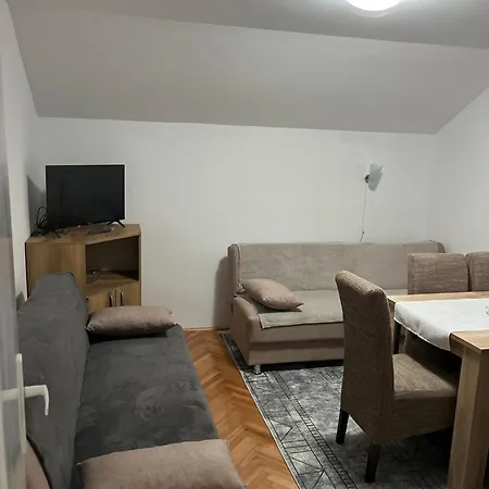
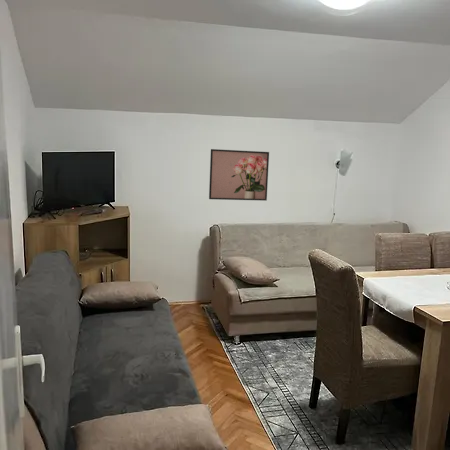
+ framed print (239, 175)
